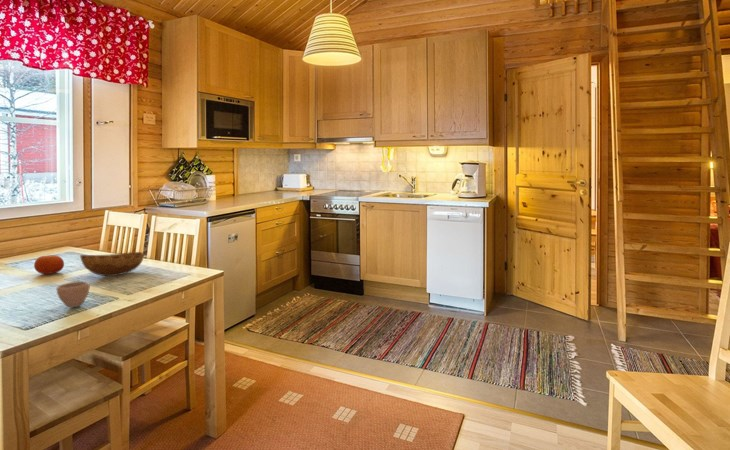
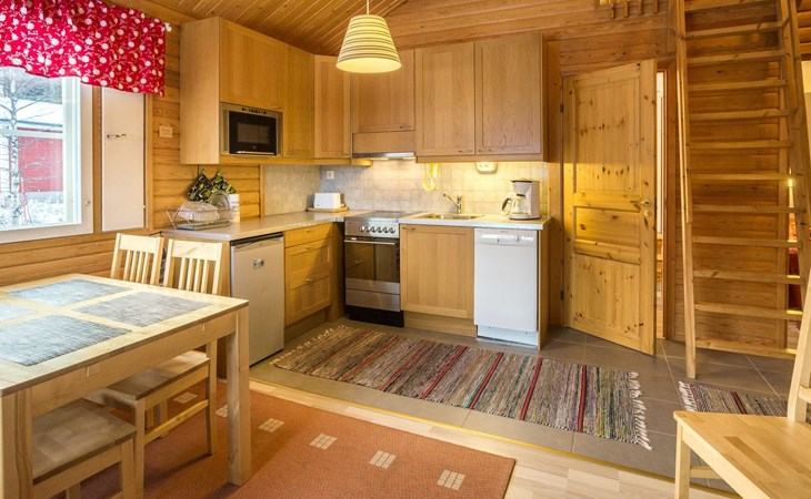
- cup (73, 294)
- bowl (113, 264)
- fruit (49, 264)
